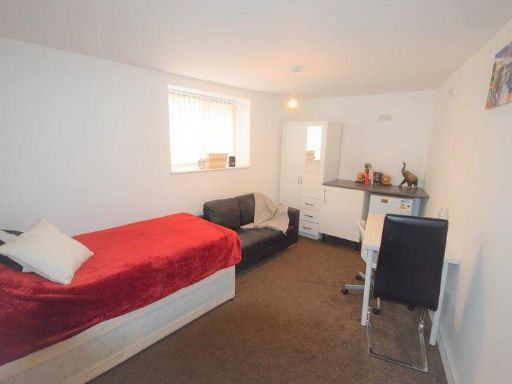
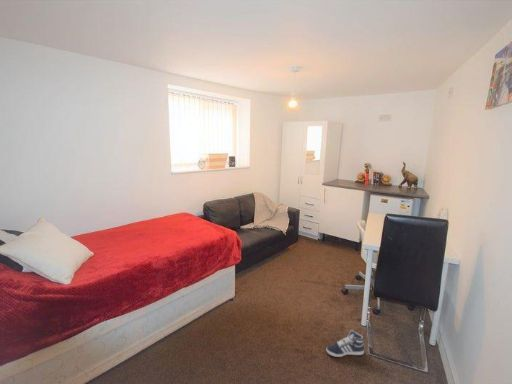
+ sneaker (345, 342)
